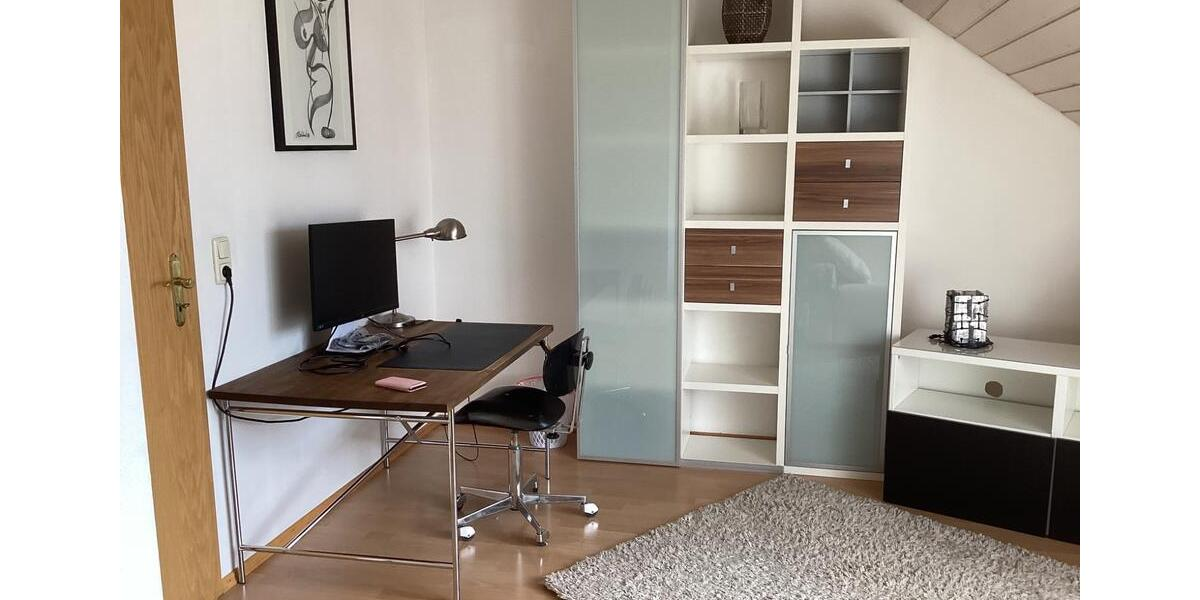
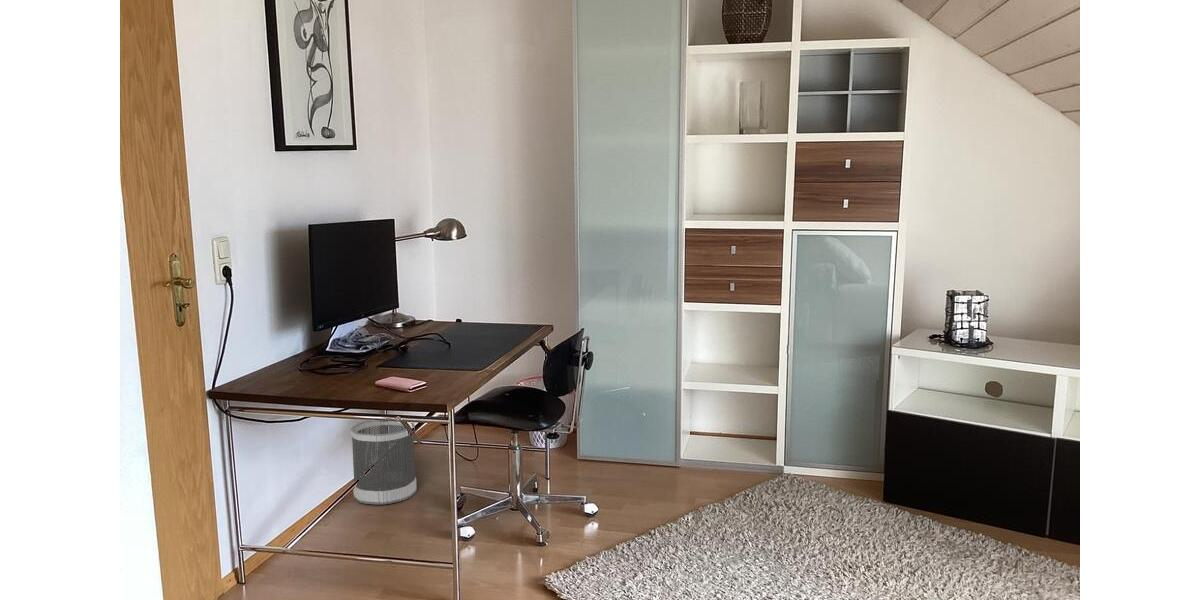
+ wastebasket (384, 459)
